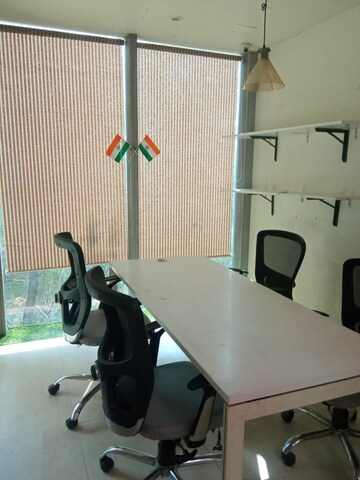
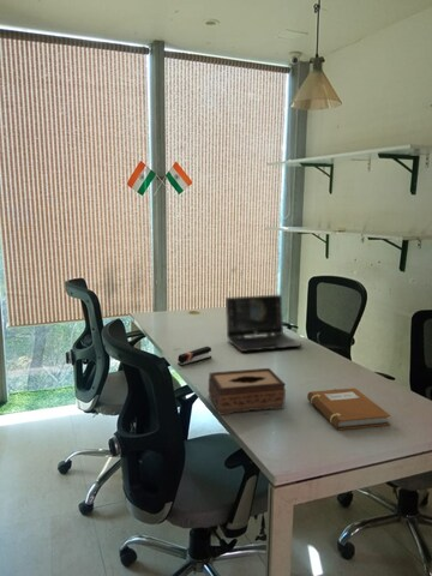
+ laptop computer (263, 322)
+ tissue box (245, 390)
+ stapler (194, 355)
+ notebook (344, 406)
